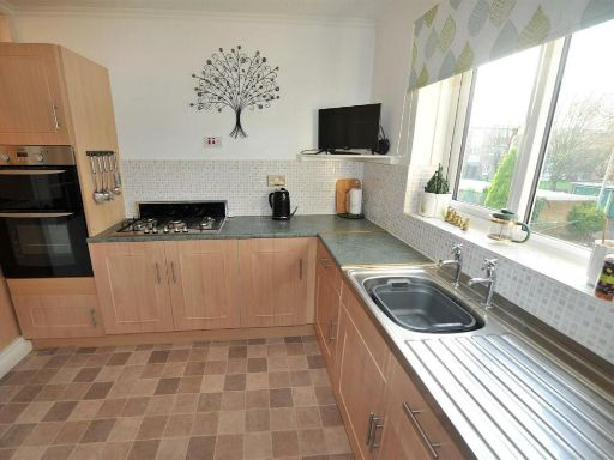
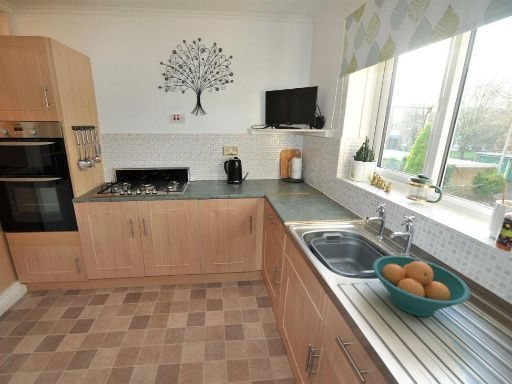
+ fruit bowl (415, 283)
